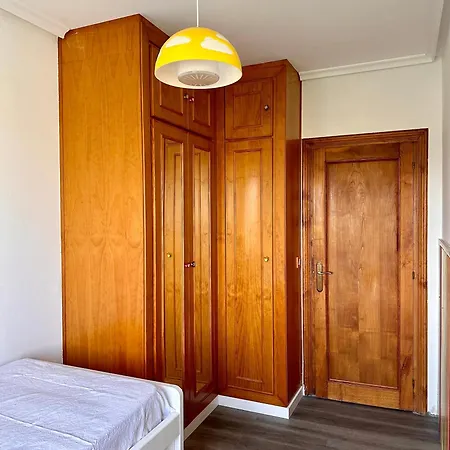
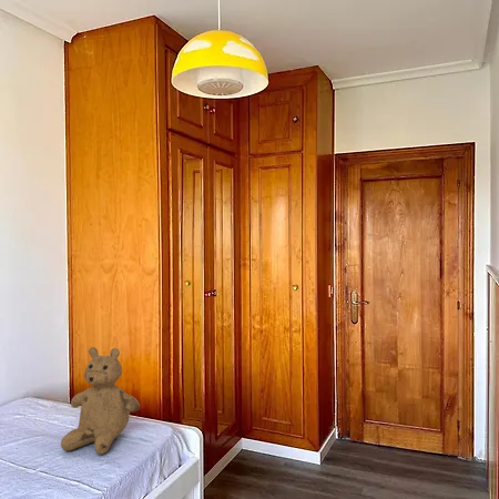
+ teddy bear (96, 396)
